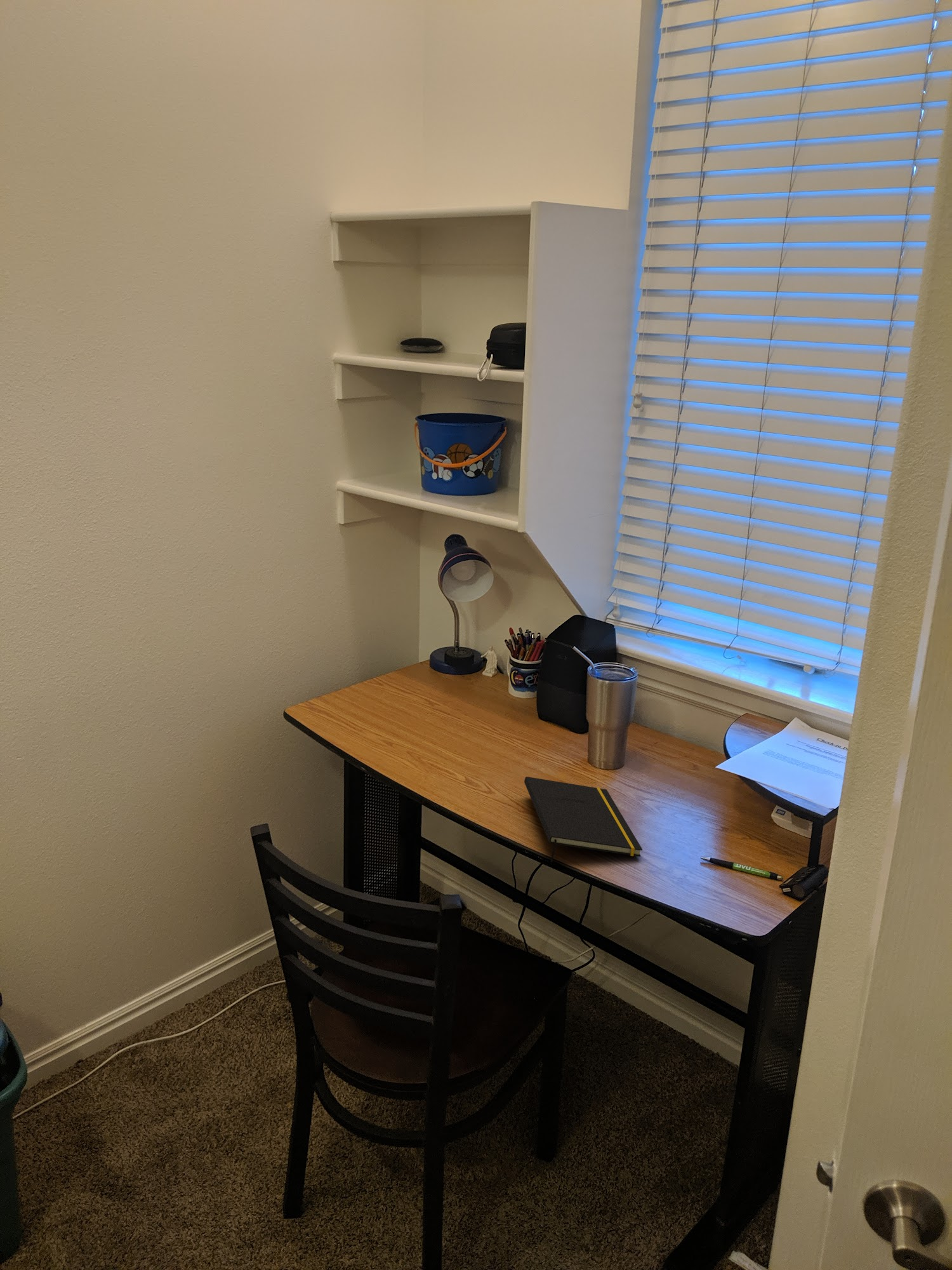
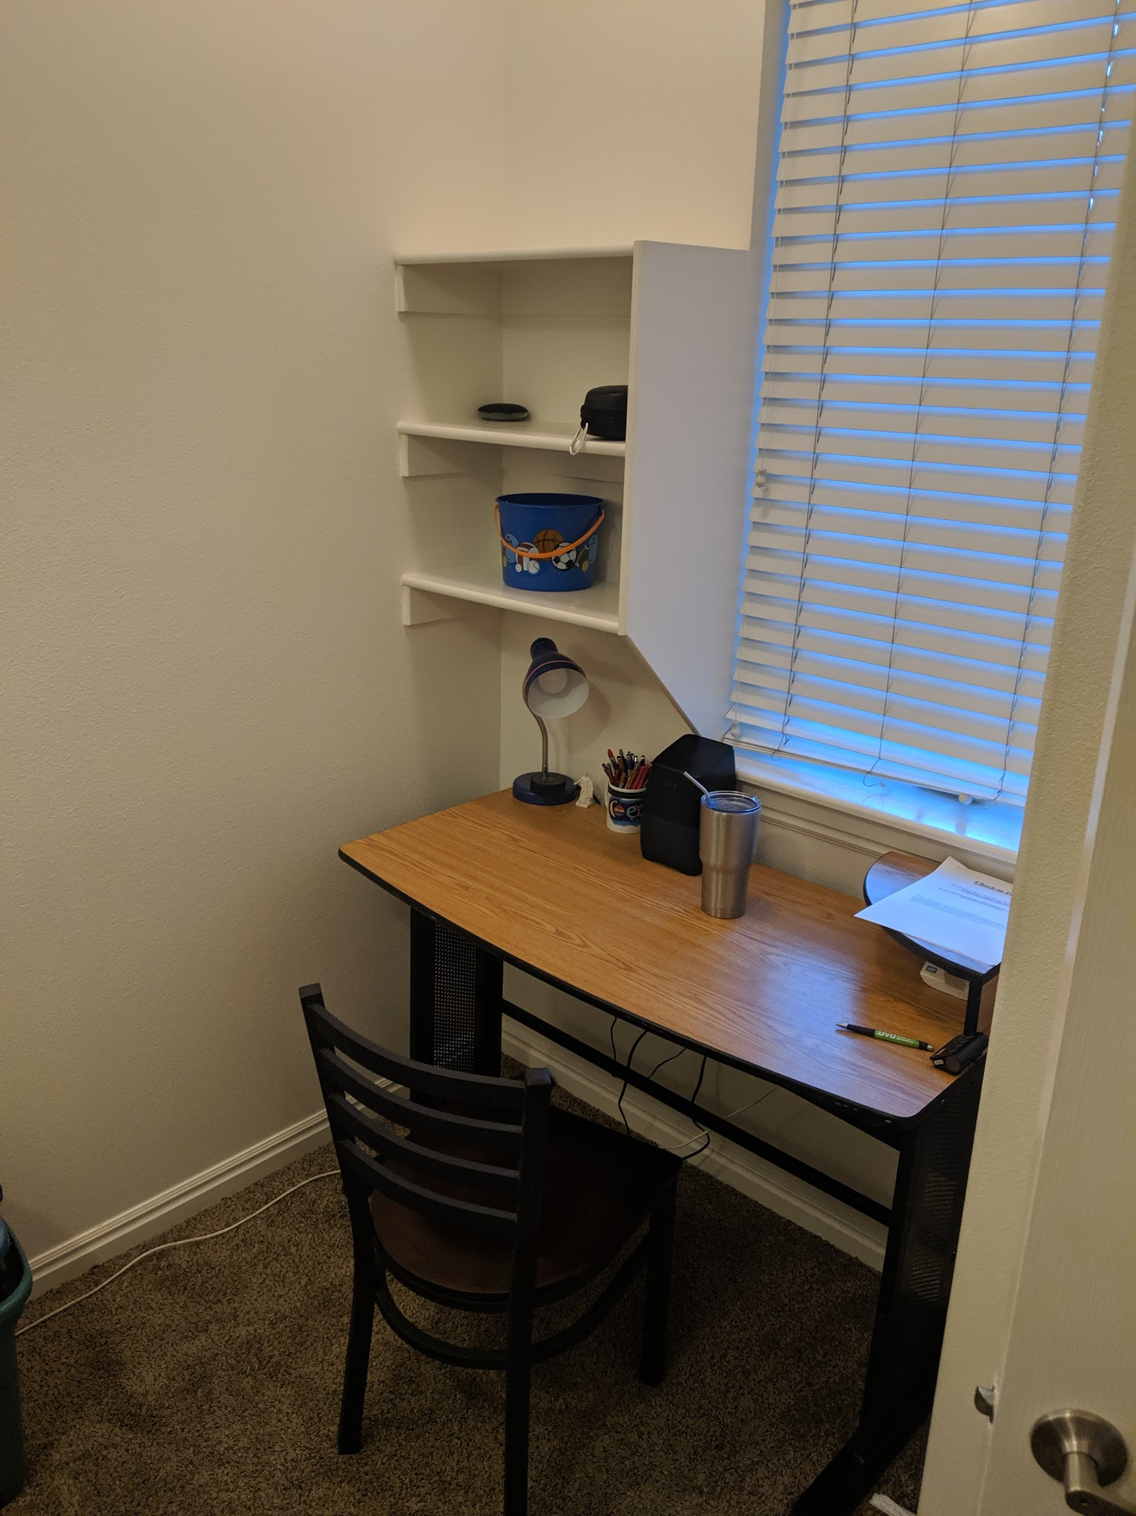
- notepad (579, 814)
